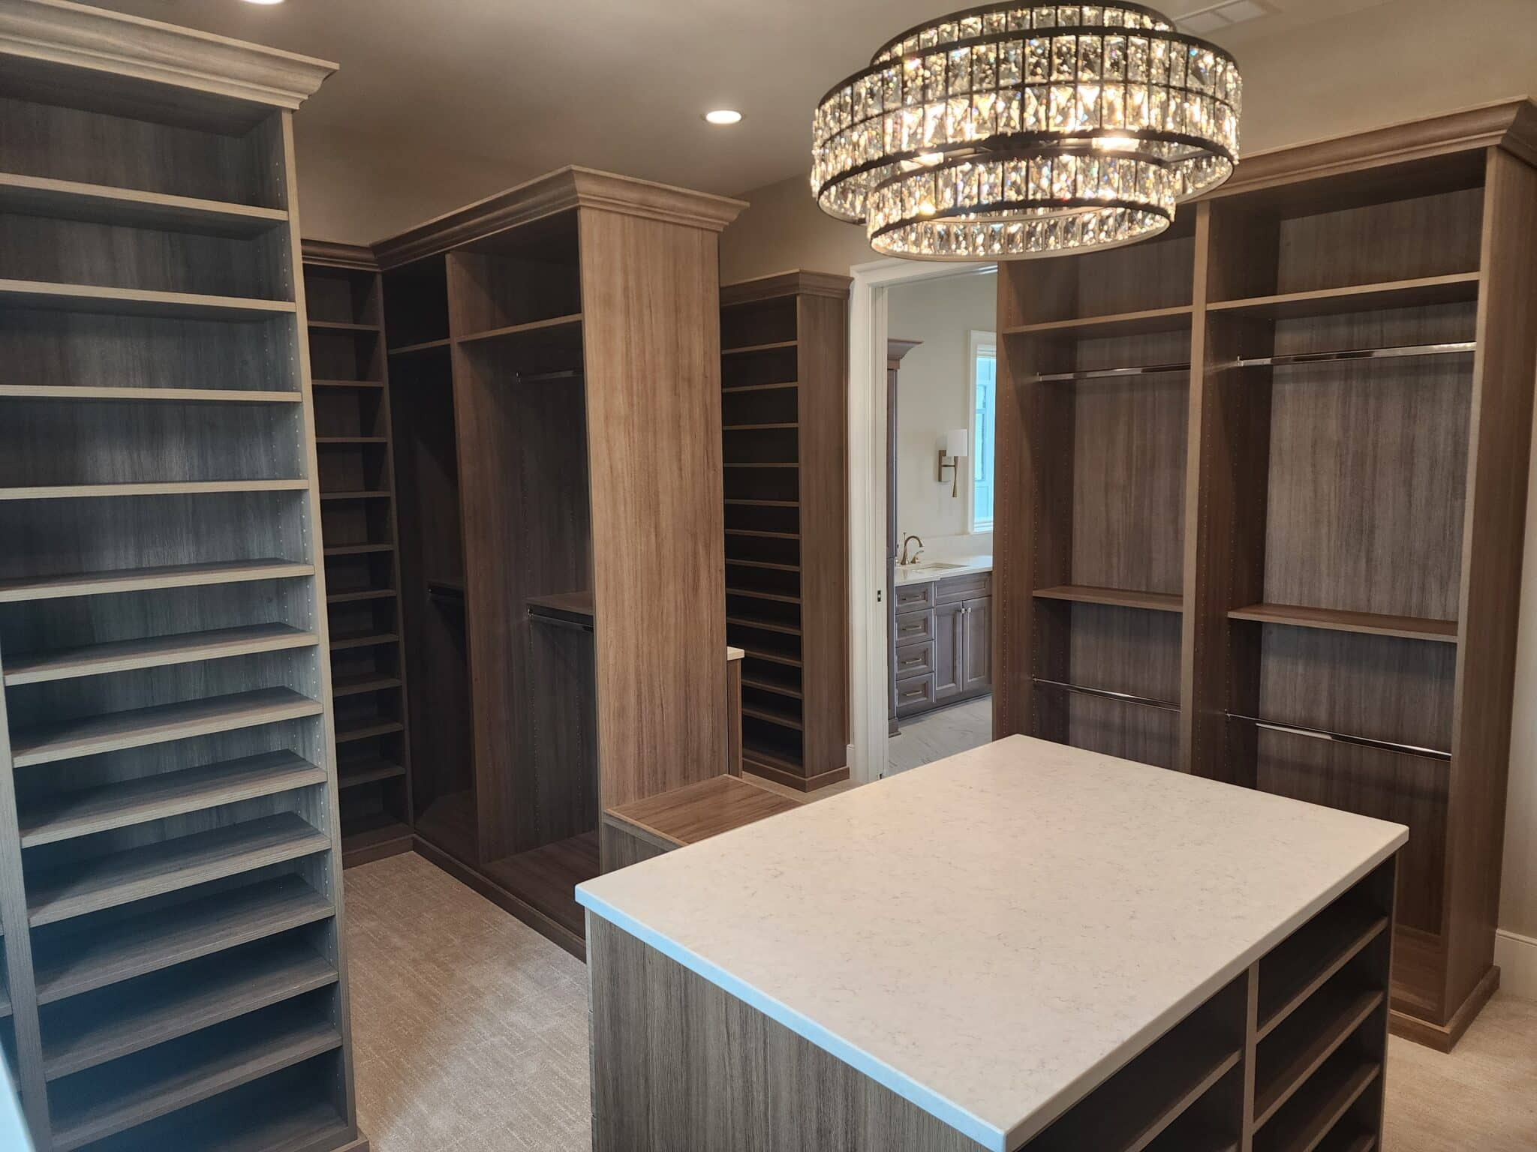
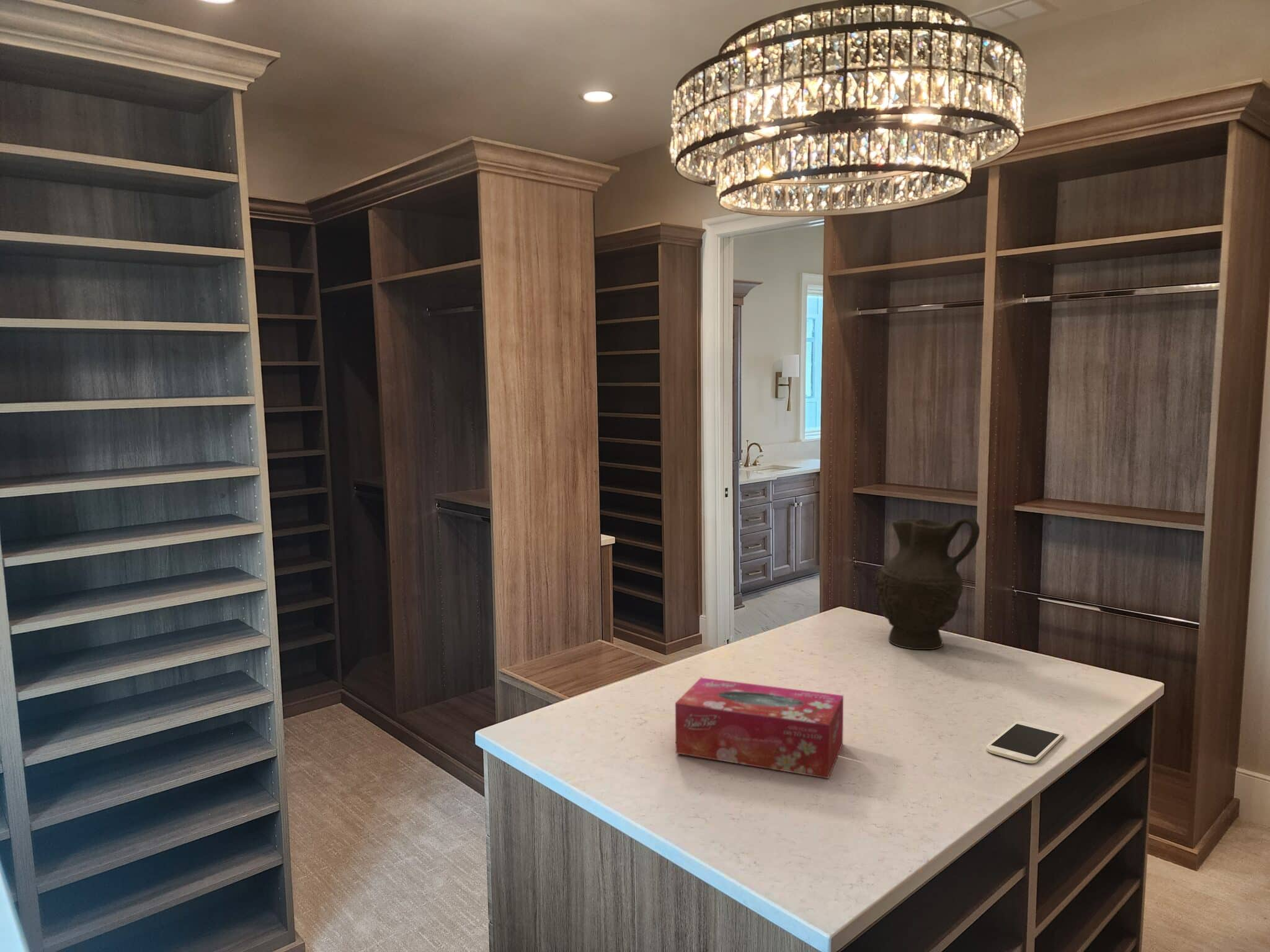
+ decorative vase (924, 580)
+ smartphone (1025, 741)
+ tissue box (760, 724)
